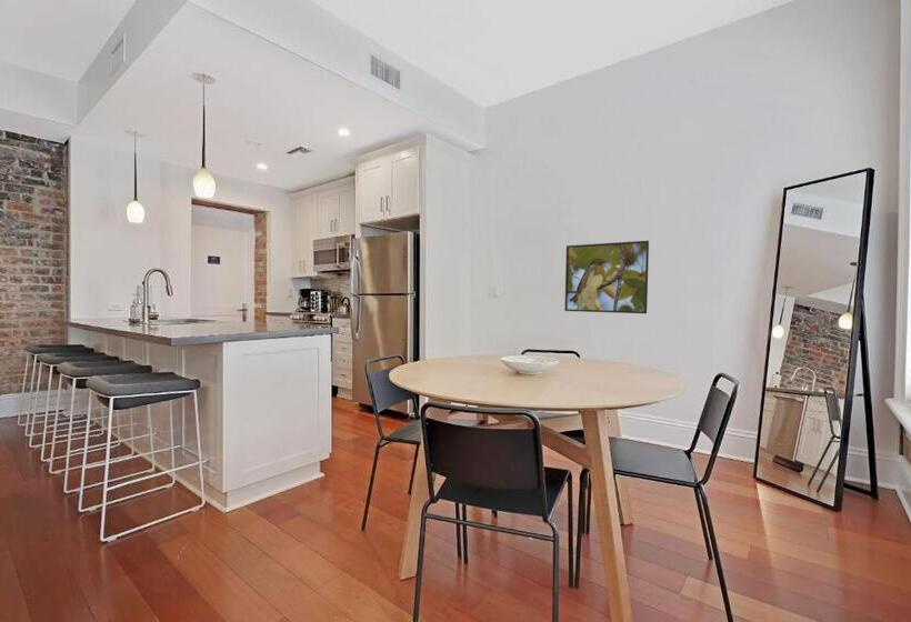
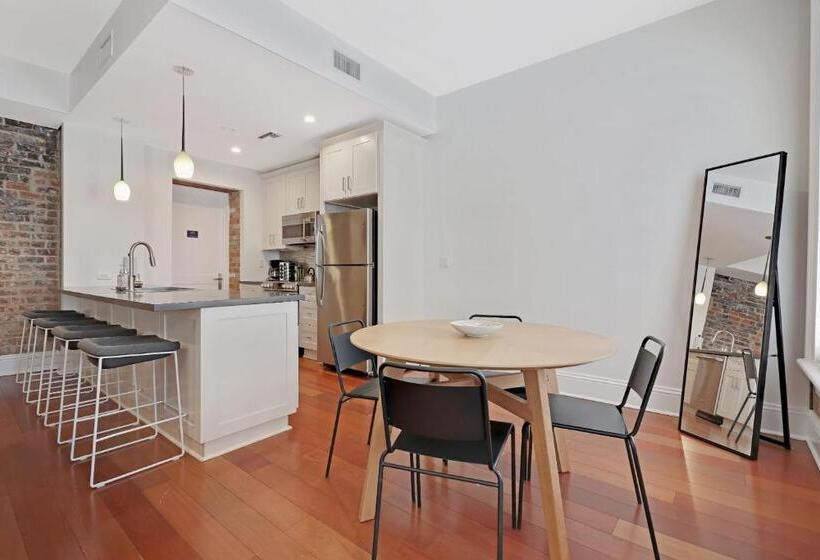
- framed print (604, 278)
